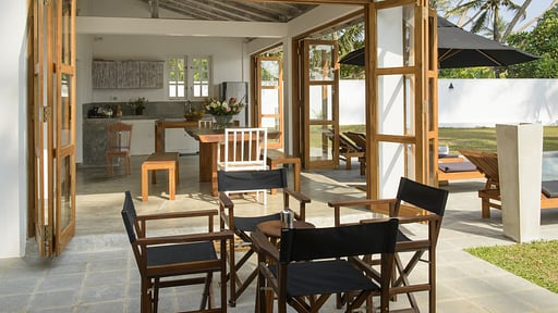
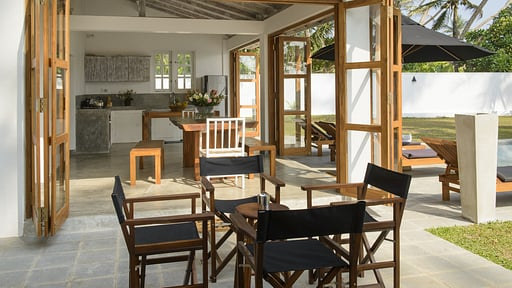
- dining chair (119, 148)
